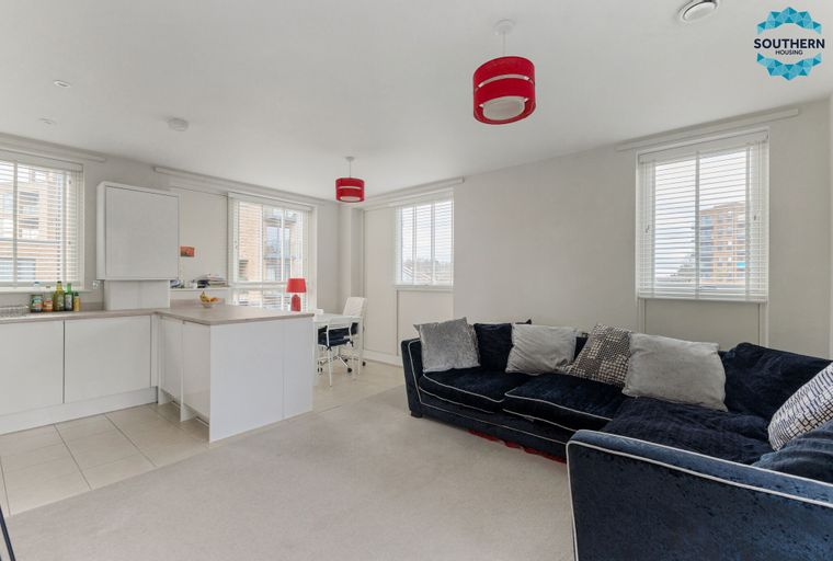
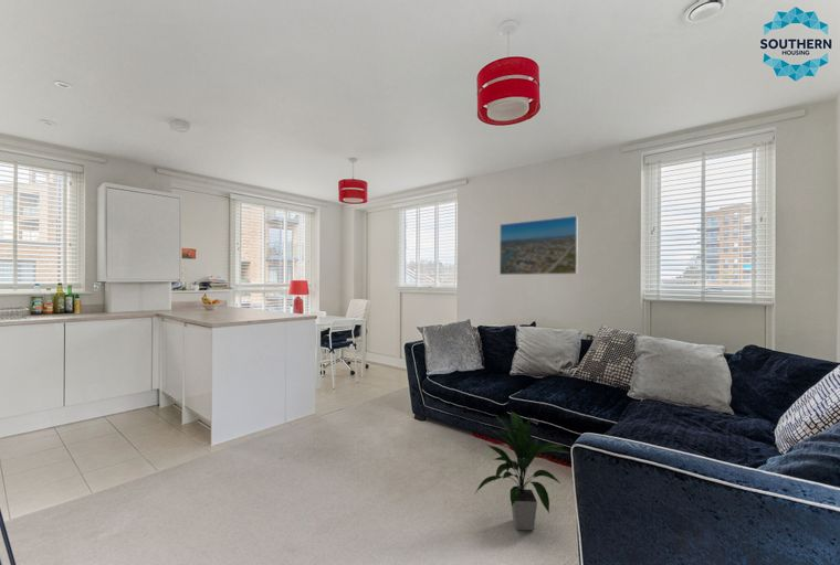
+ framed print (536, 247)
+ indoor plant (518, 467)
